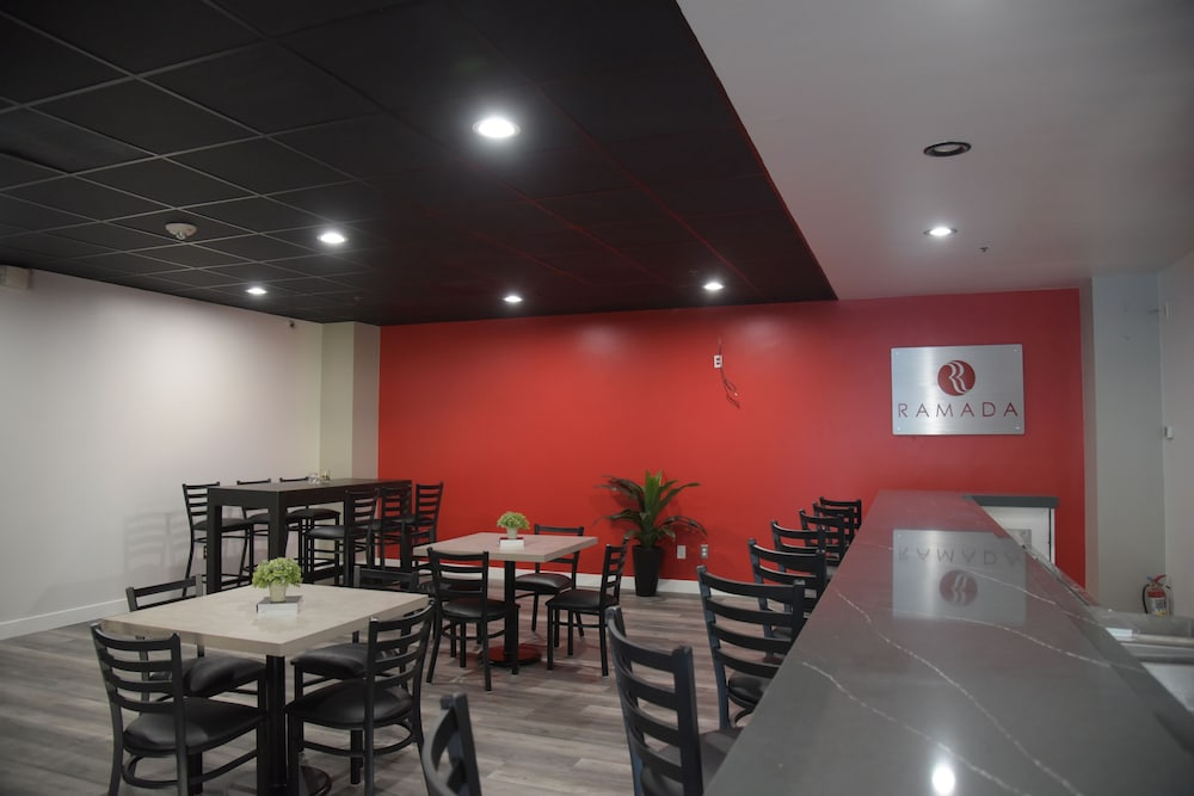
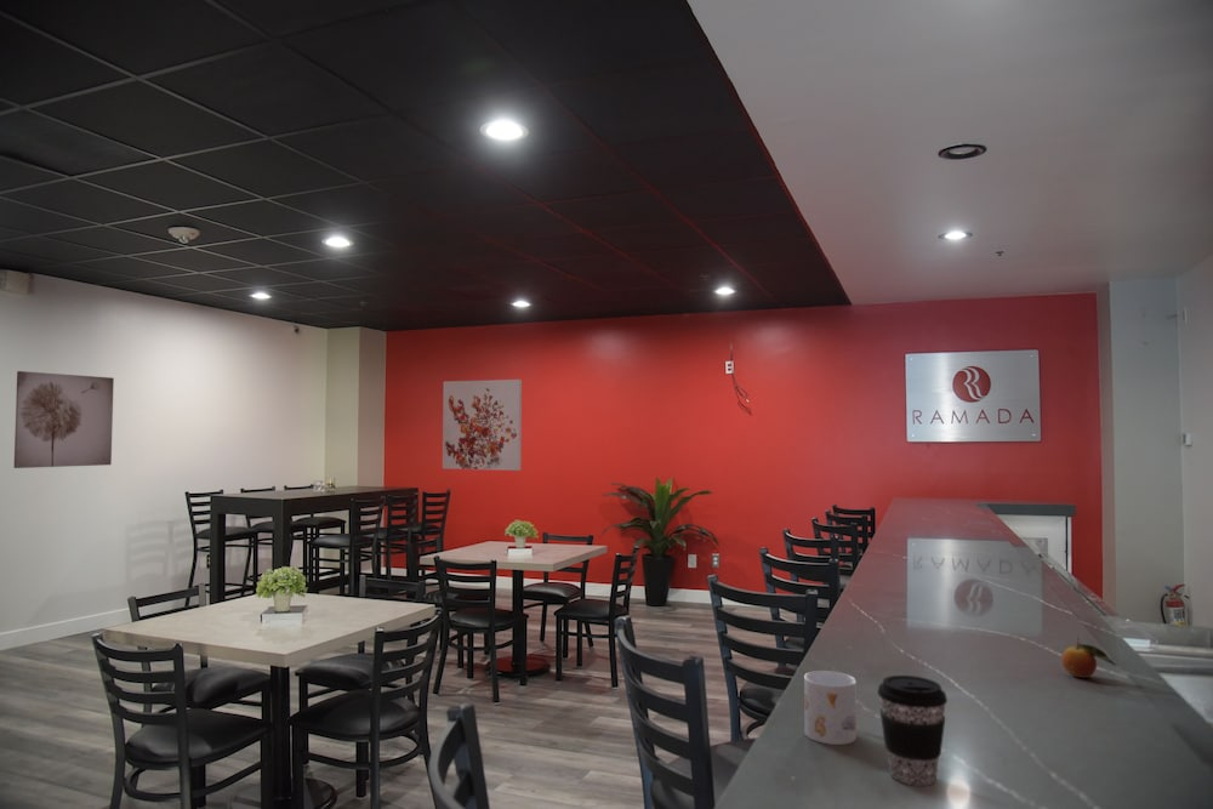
+ coffee cup (912, 729)
+ fruit (1089, 657)
+ mug (835, 702)
+ wall art (66, 420)
+ wall art (480, 425)
